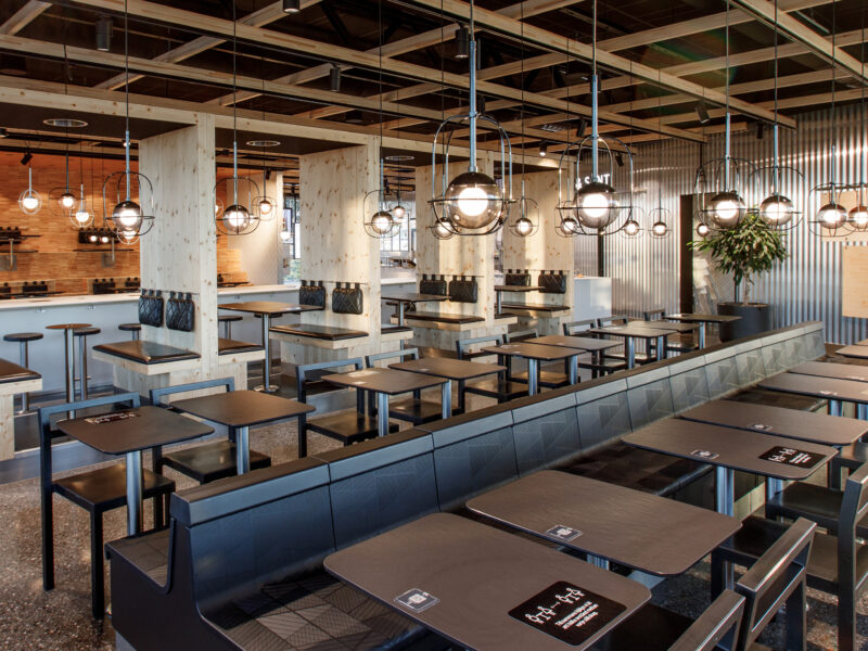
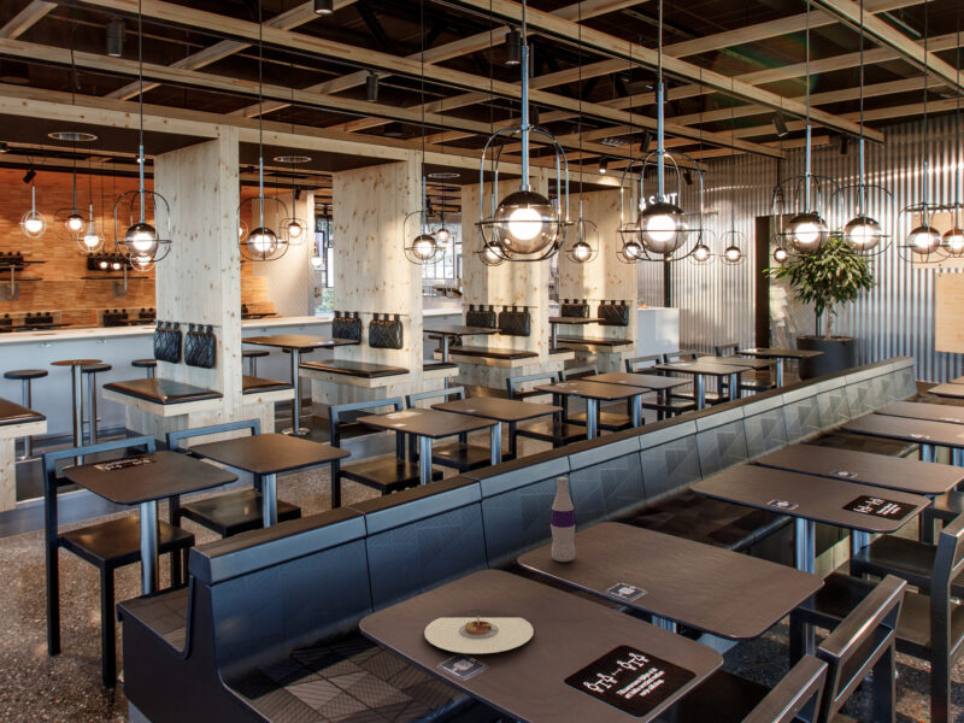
+ bottle (563, 518)
+ plate (478, 625)
